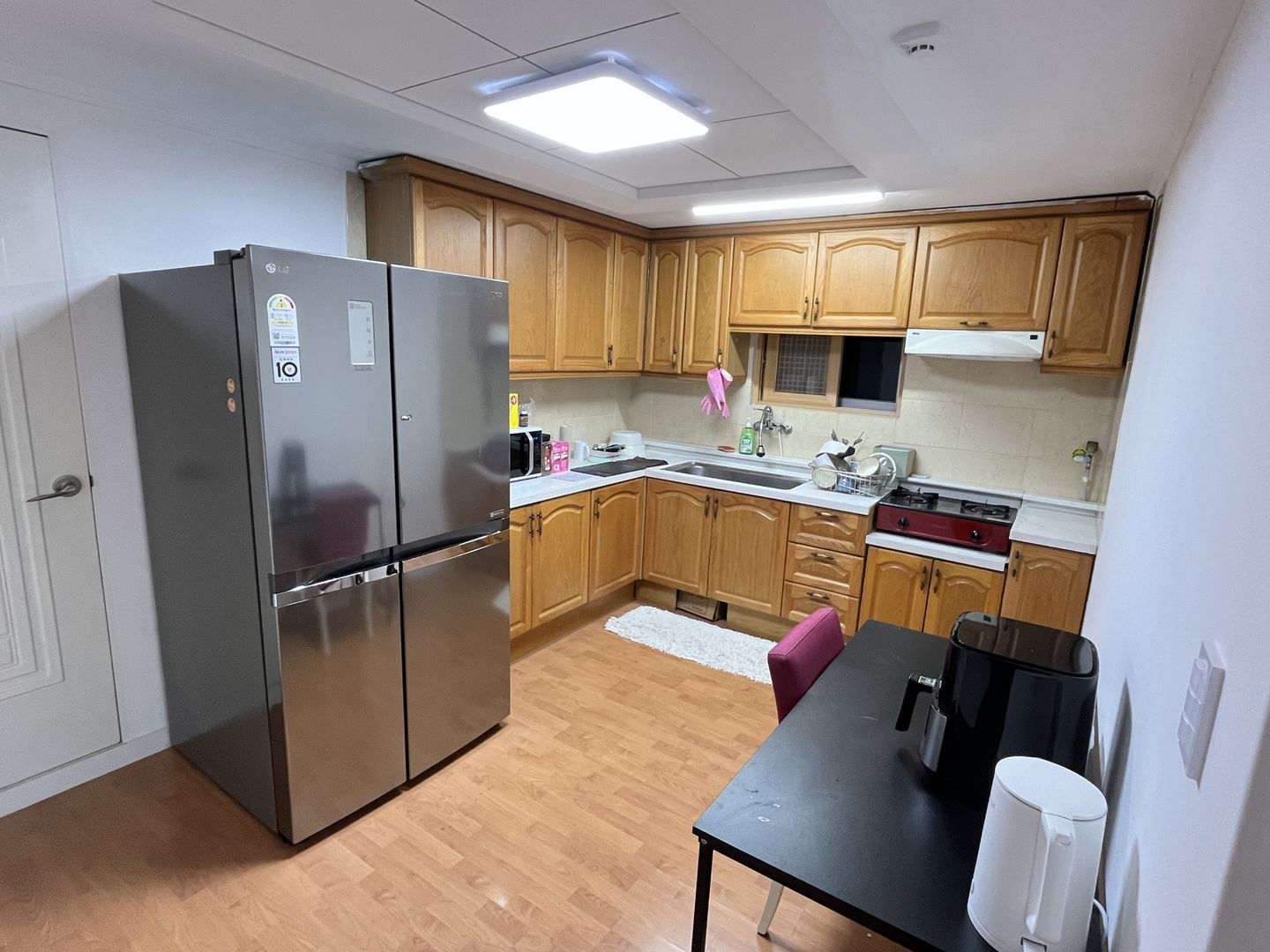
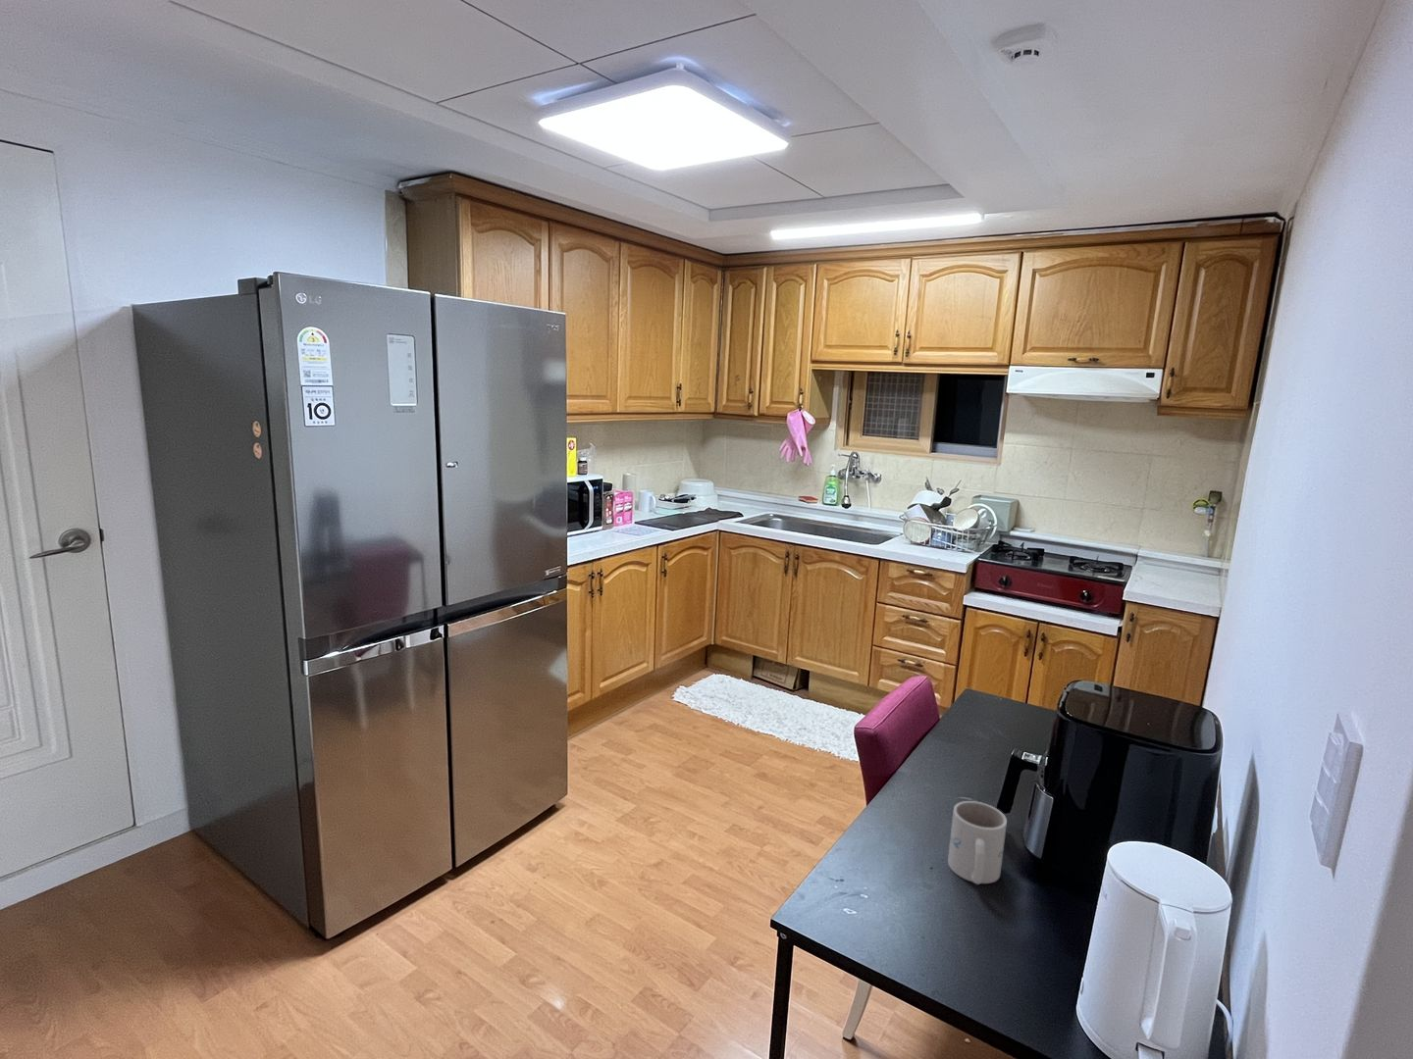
+ mug (975, 847)
